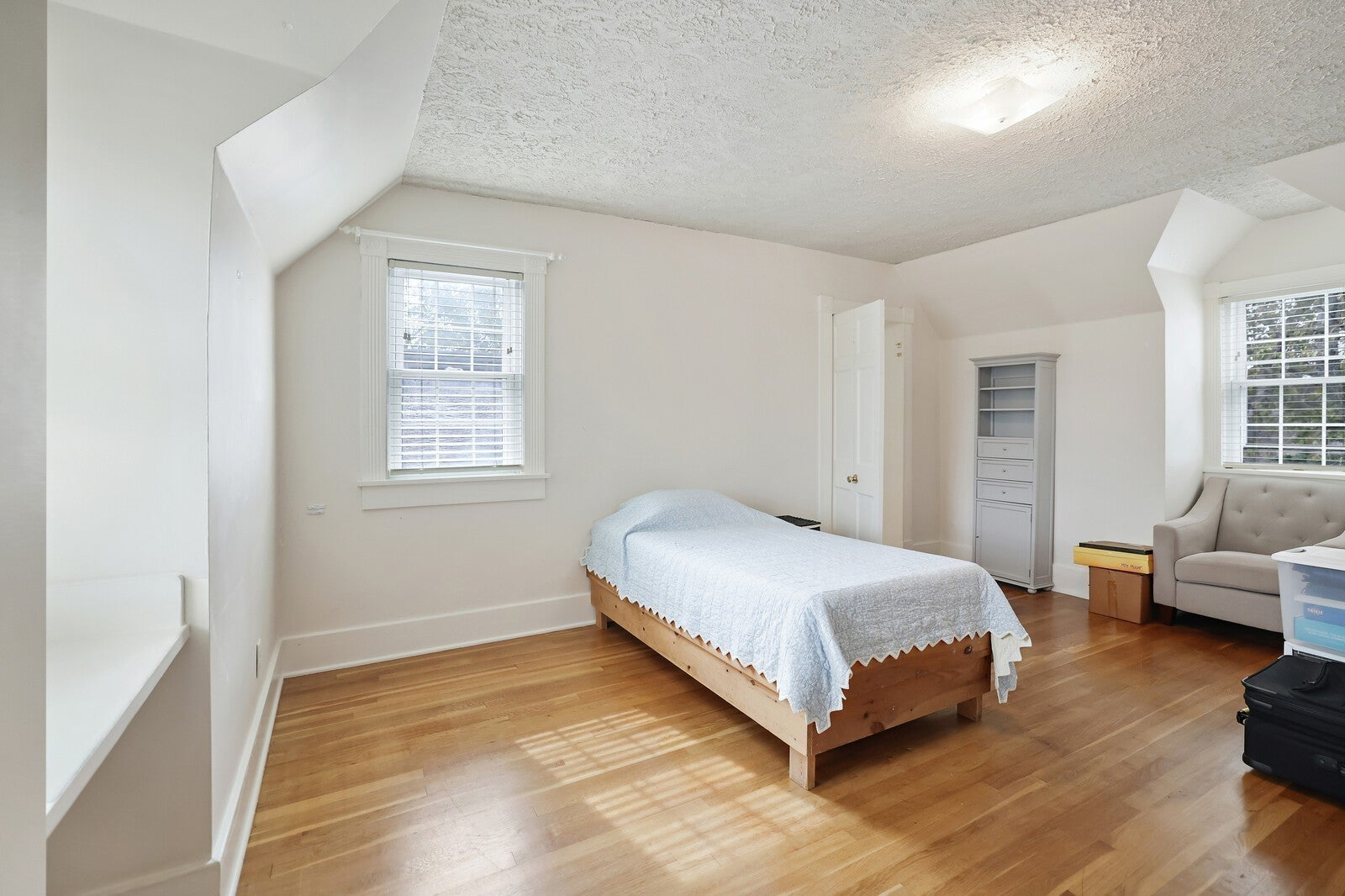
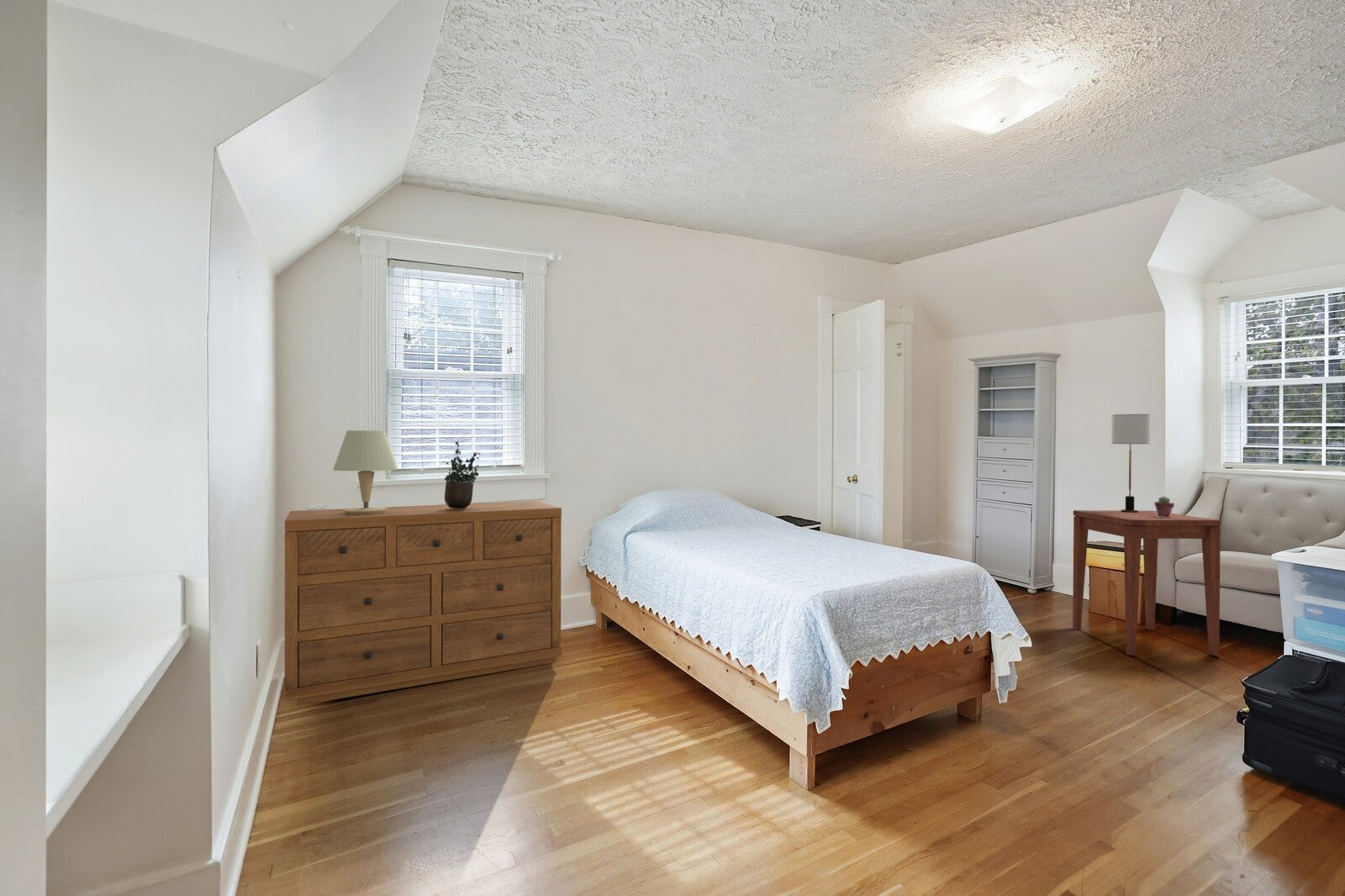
+ side table (1139, 577)
+ potted plant (461, 474)
+ table lamp (366, 471)
+ potted succulent (1163, 506)
+ table lamp (1130, 462)
+ dresser (430, 589)
